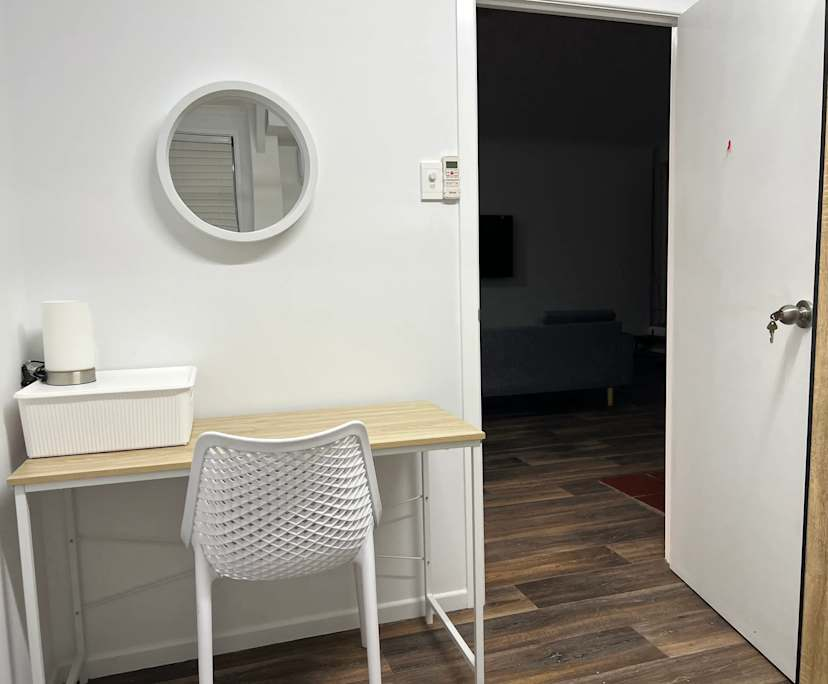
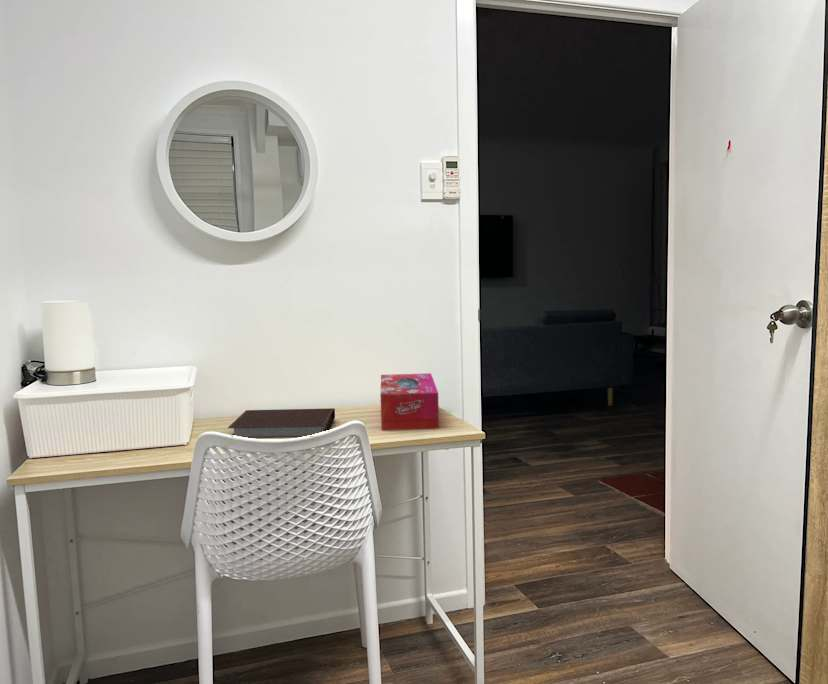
+ notebook (284, 422)
+ tissue box (408, 400)
